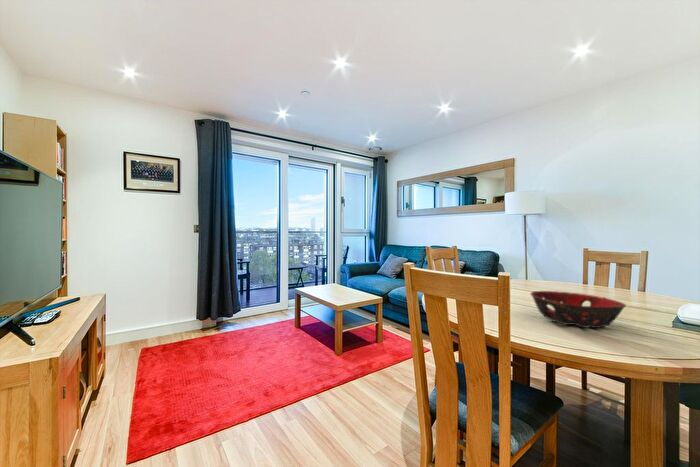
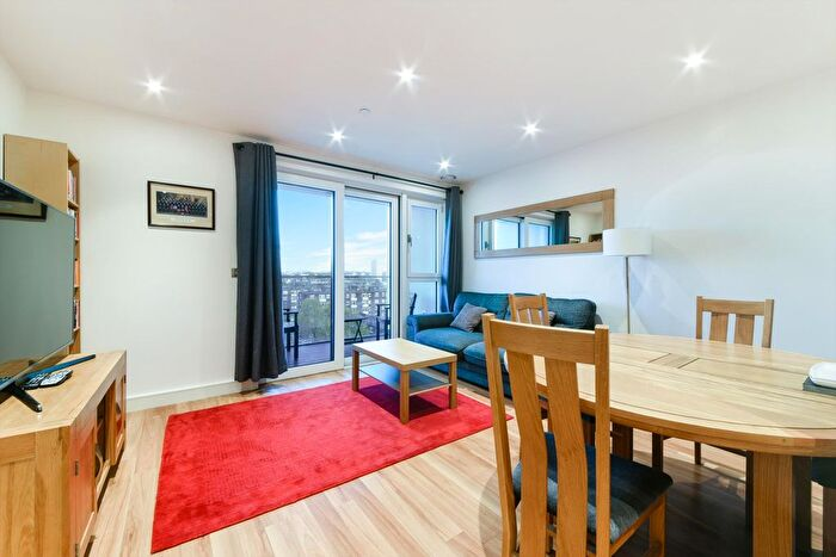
- decorative bowl (574, 309)
